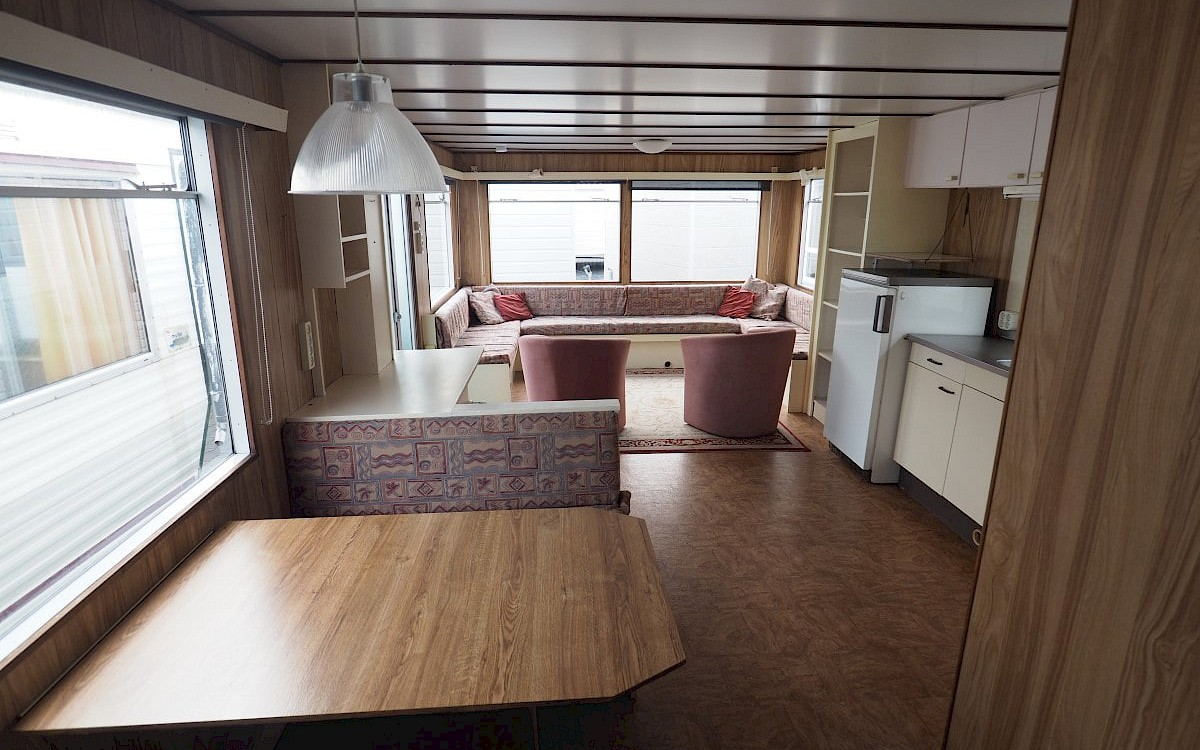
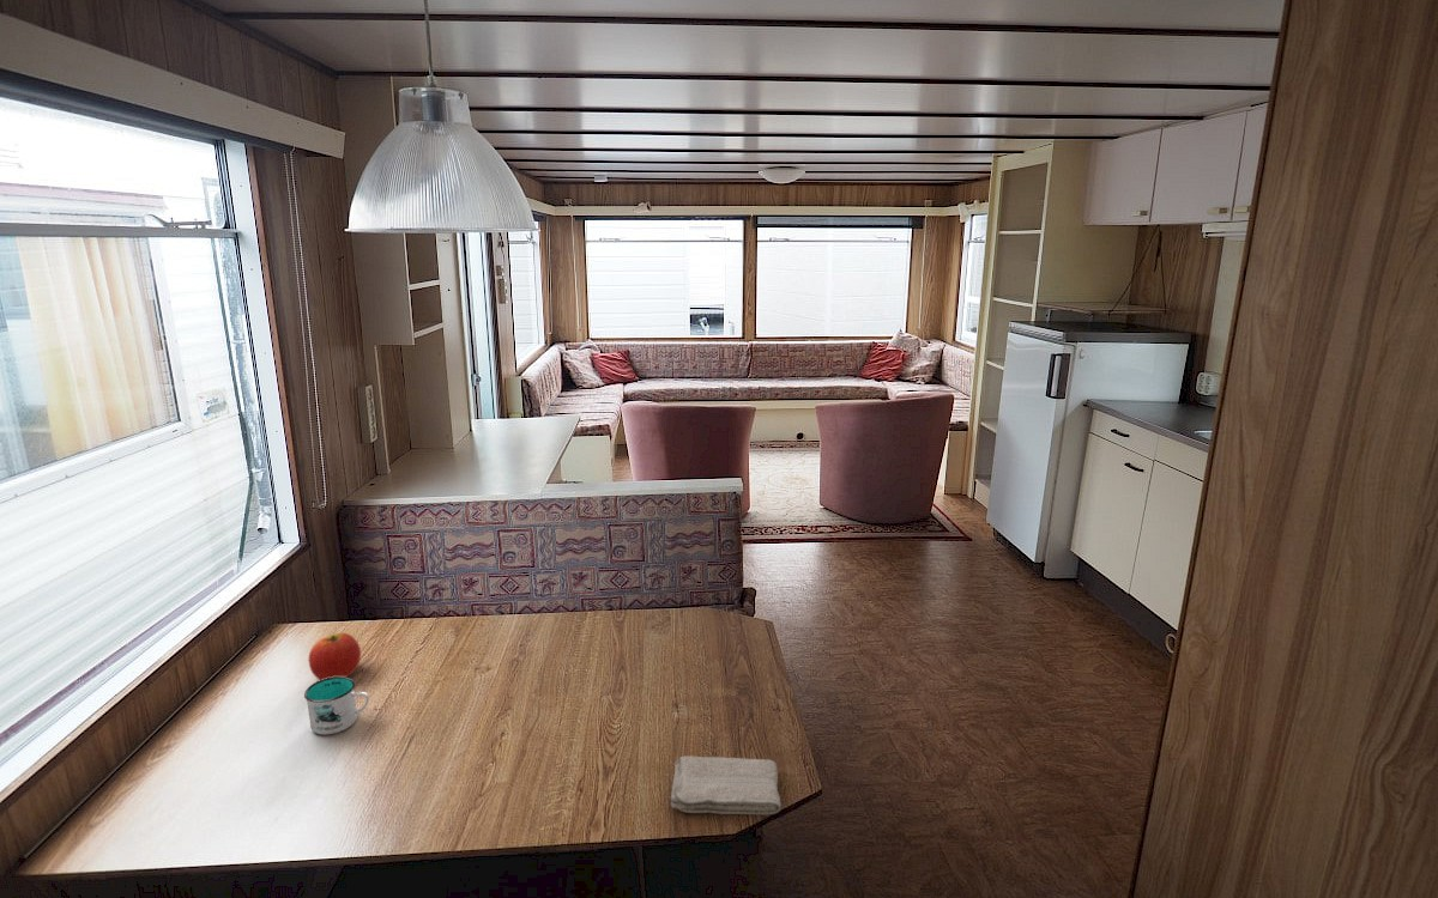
+ washcloth (725, 783)
+ mug (338, 704)
+ apple (334, 654)
